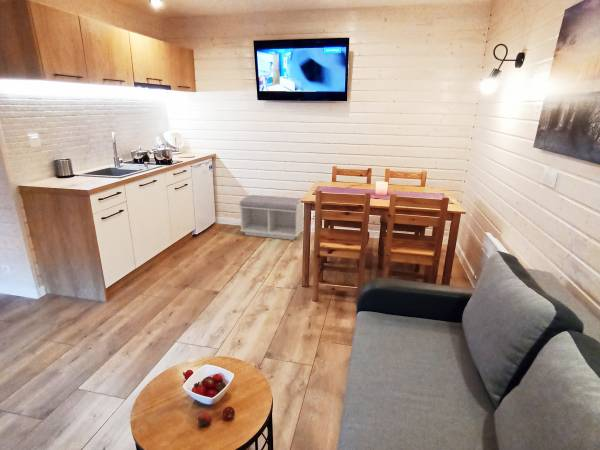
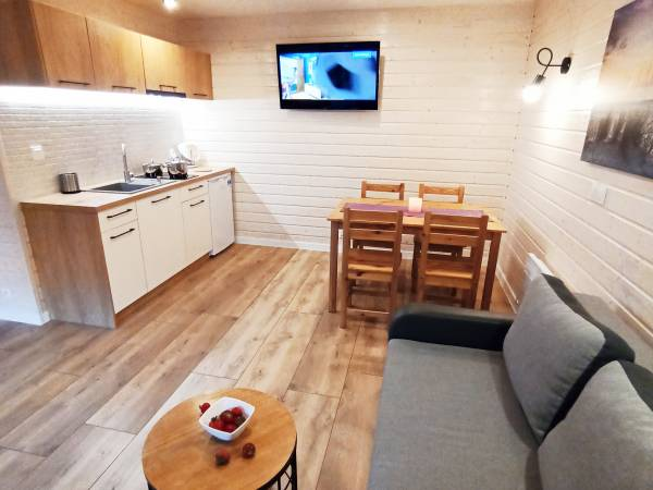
- bench (272, 216)
